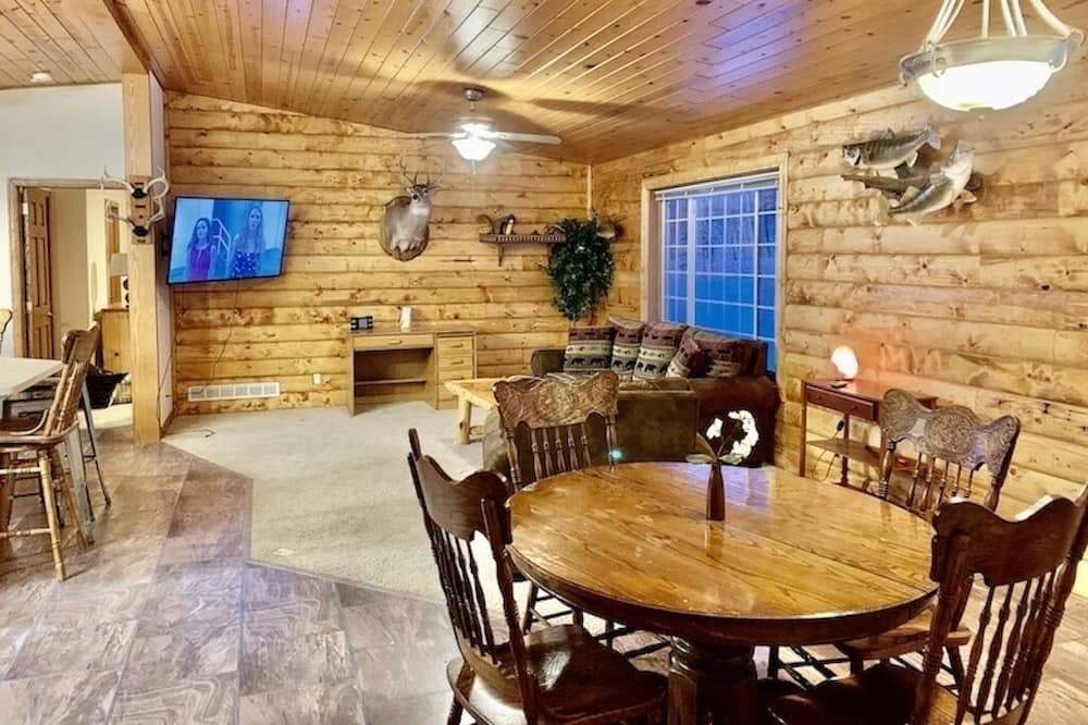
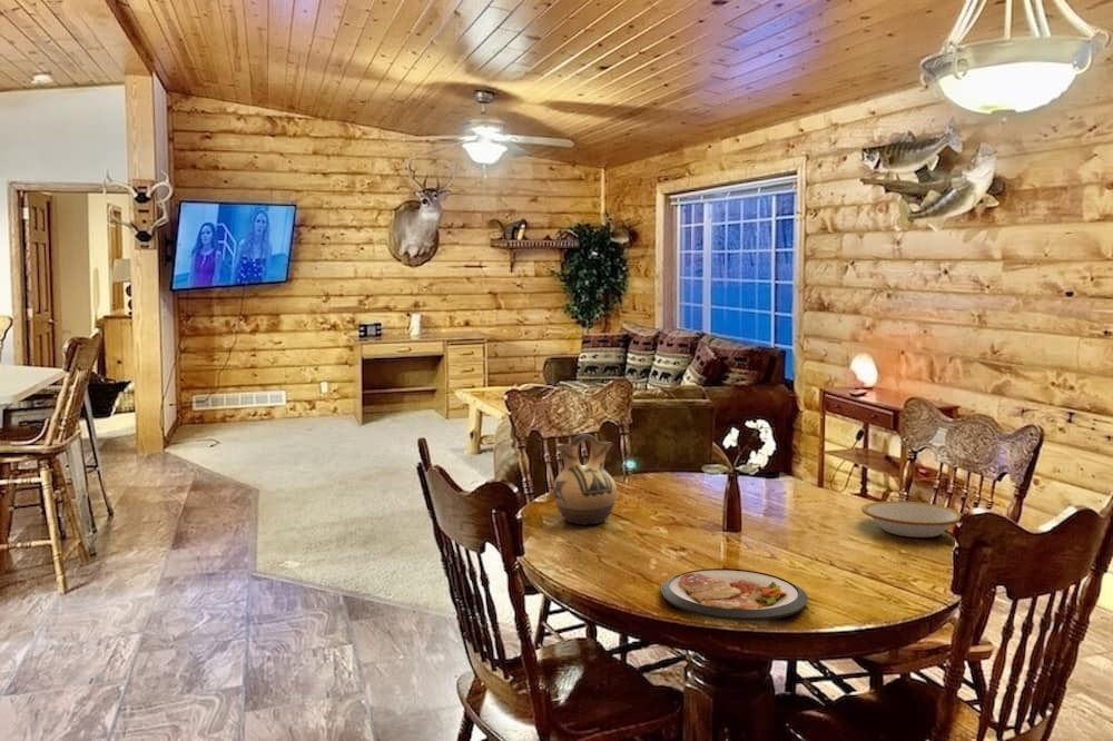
+ ceramic pitcher (584, 477)
+ bowl (910, 521)
+ dish (732, 589)
